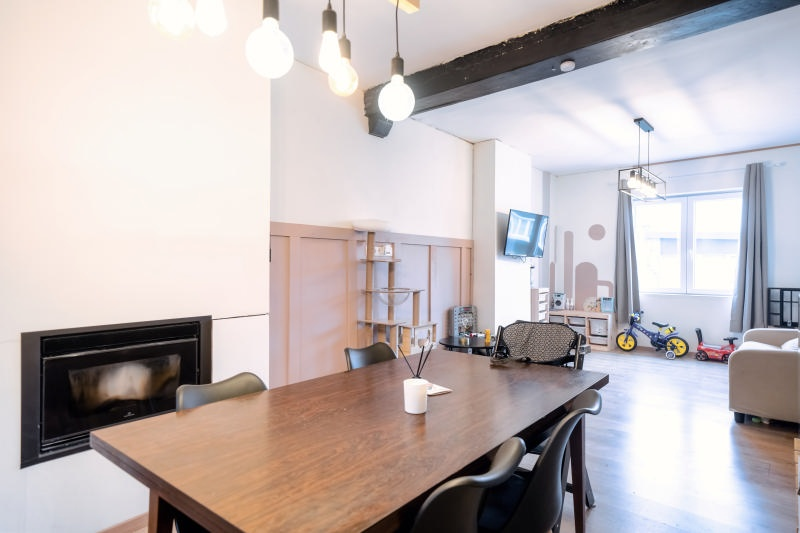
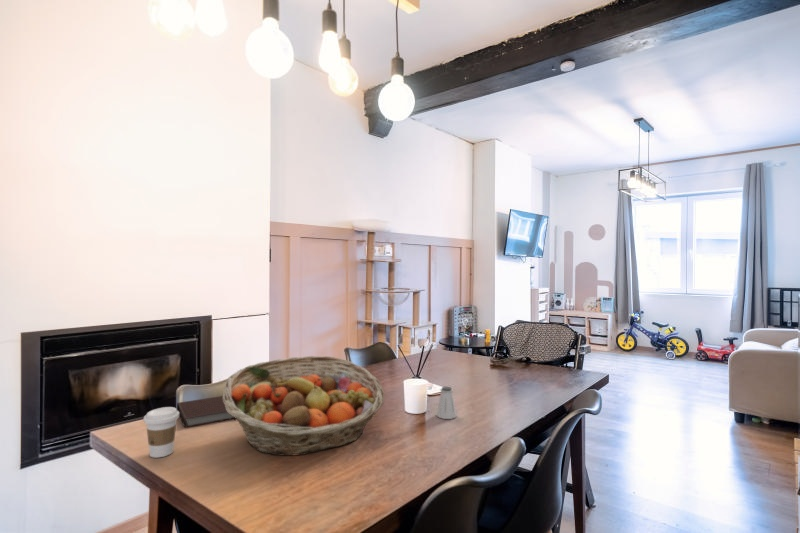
+ notebook (218, 407)
+ fruit basket (306, 400)
+ saltshaker (446, 401)
+ coffee cup (161, 432)
